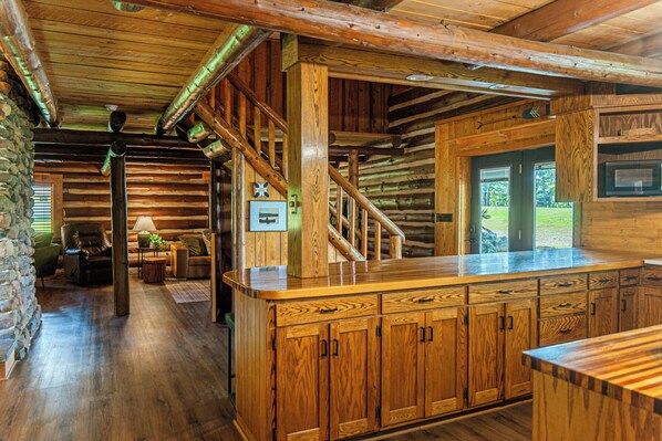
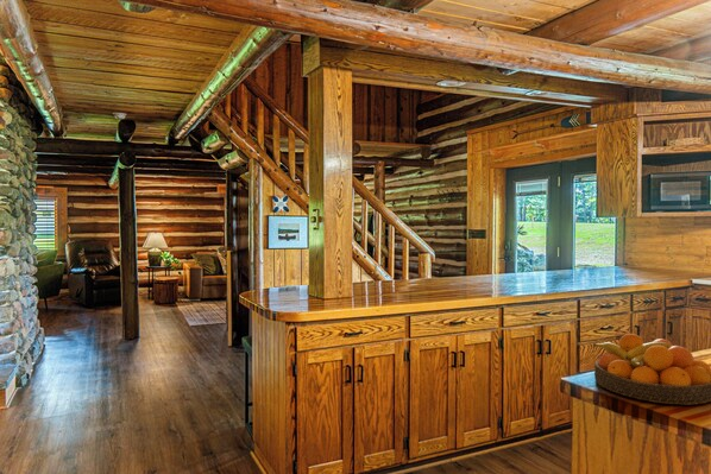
+ fruit bowl (653, 362)
